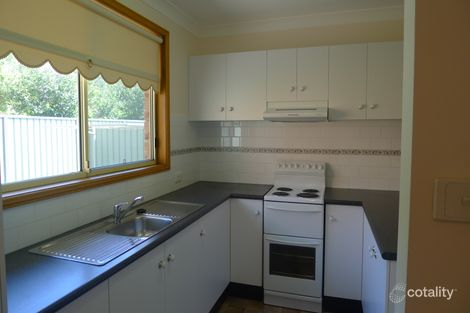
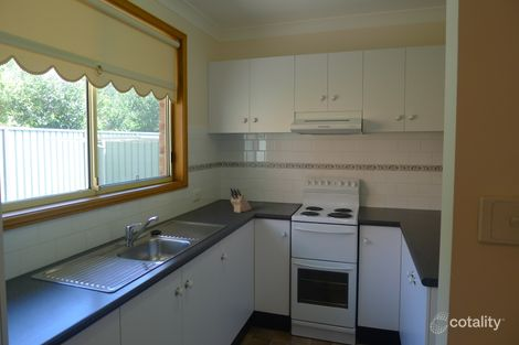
+ knife block (240, 198)
